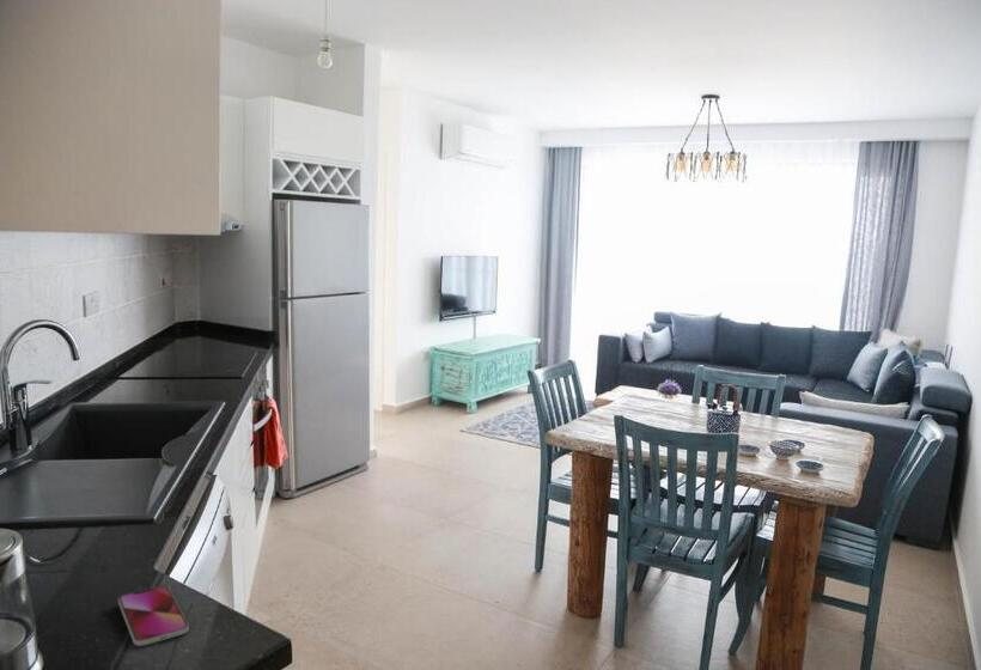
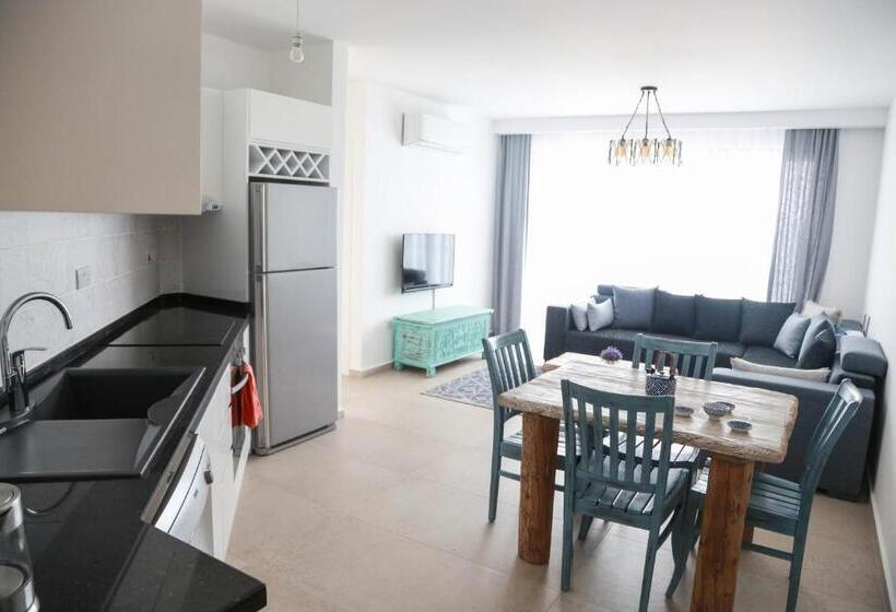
- smartphone (152, 614)
